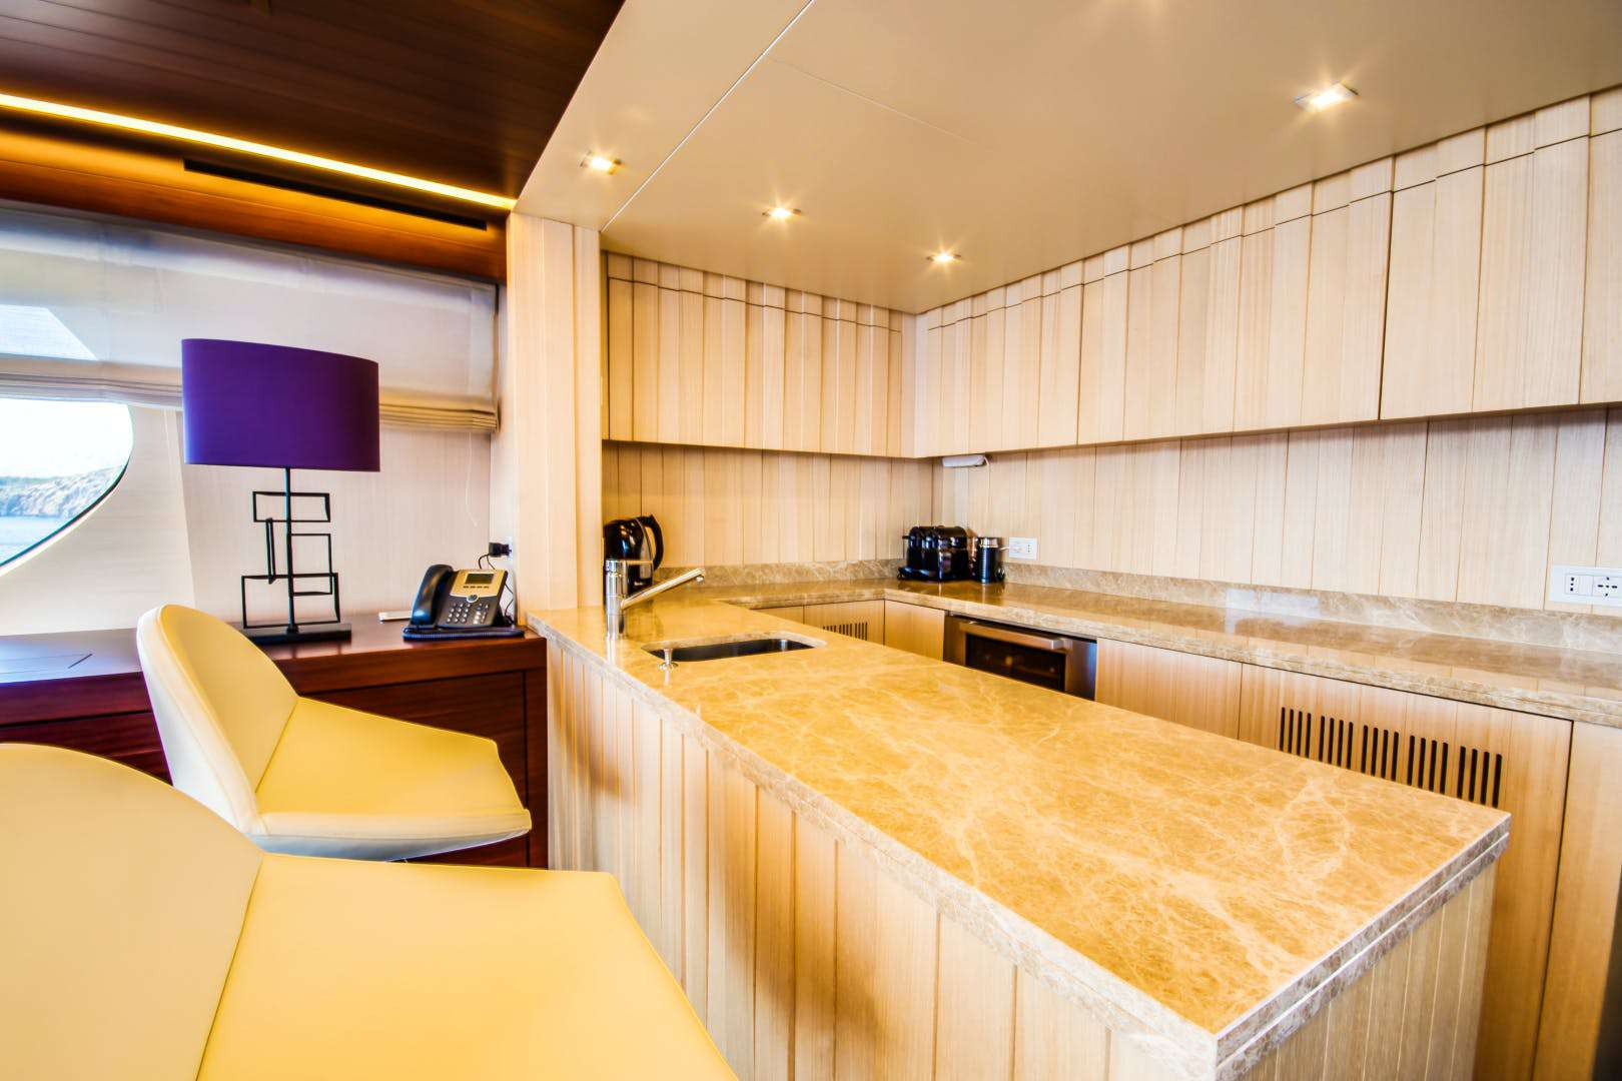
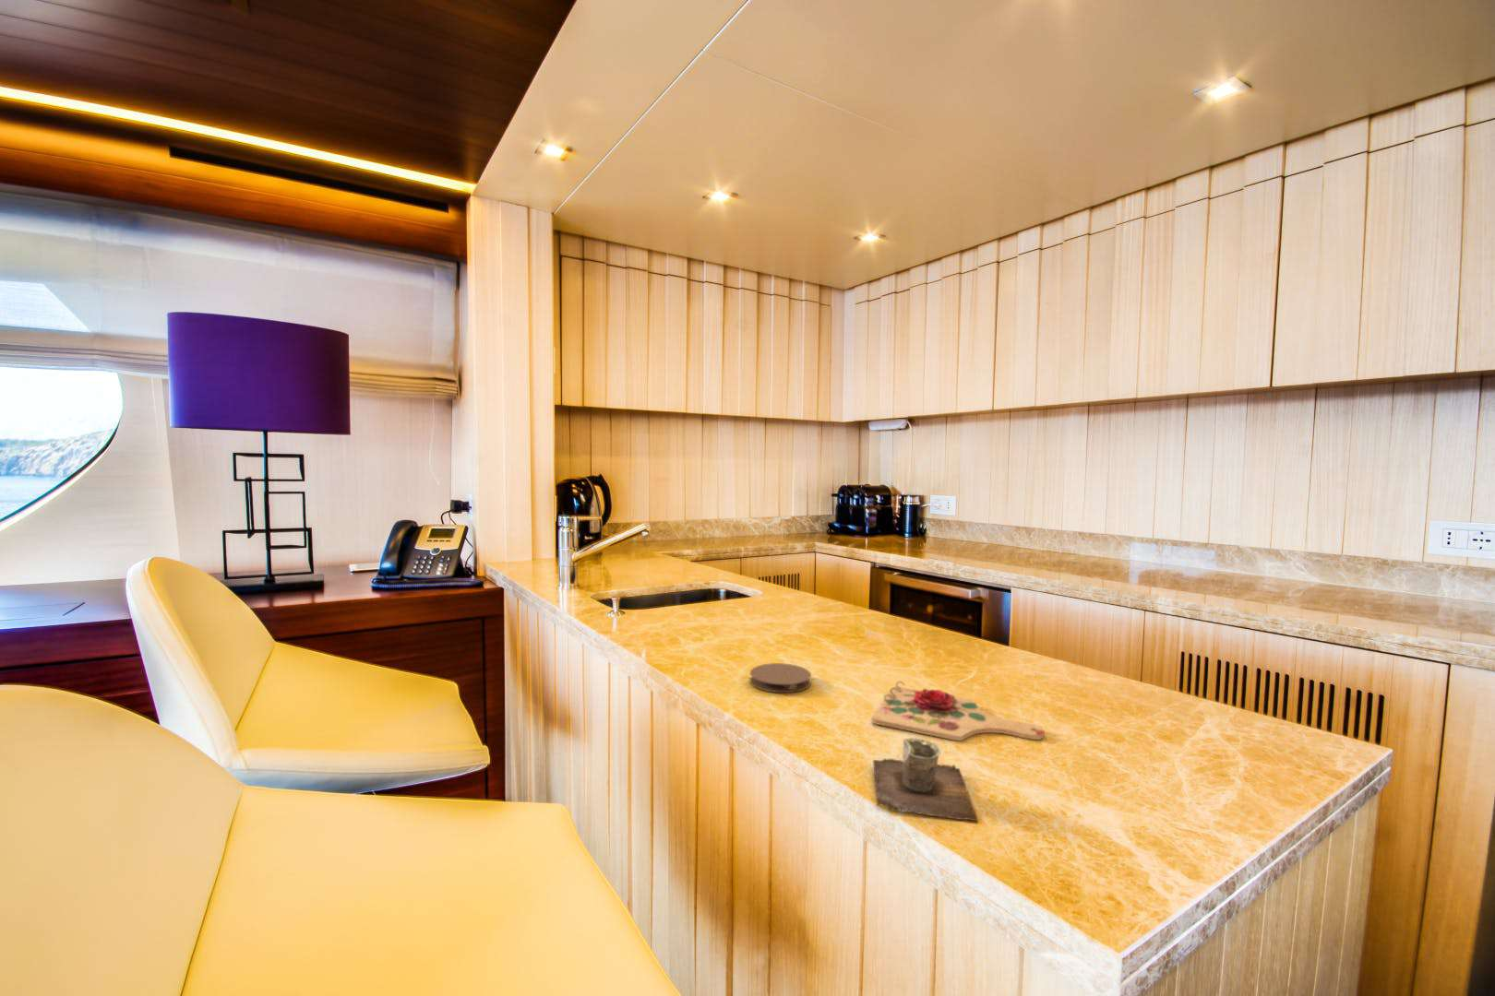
+ cup (922, 768)
+ cutting board (959, 711)
+ coaster (780, 677)
